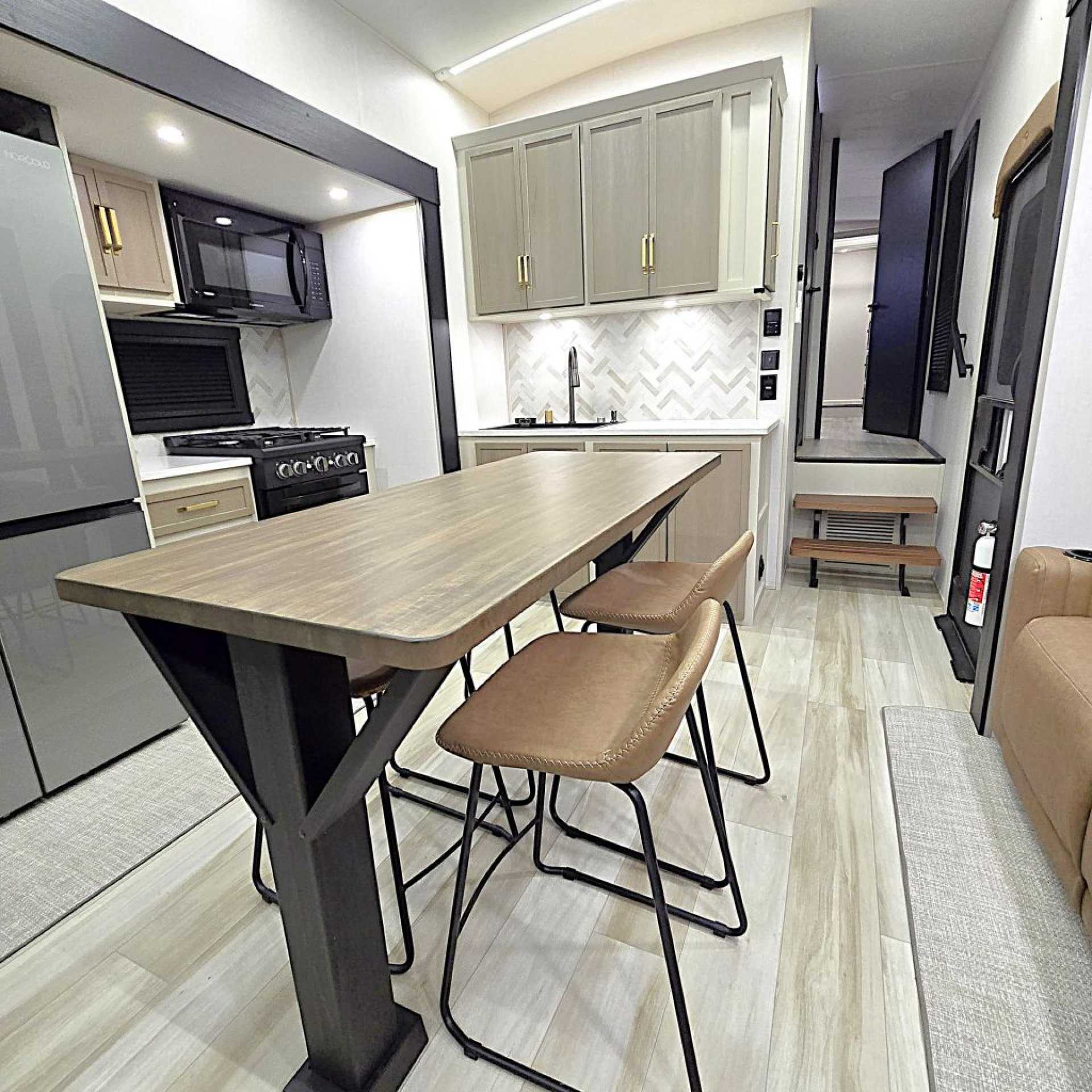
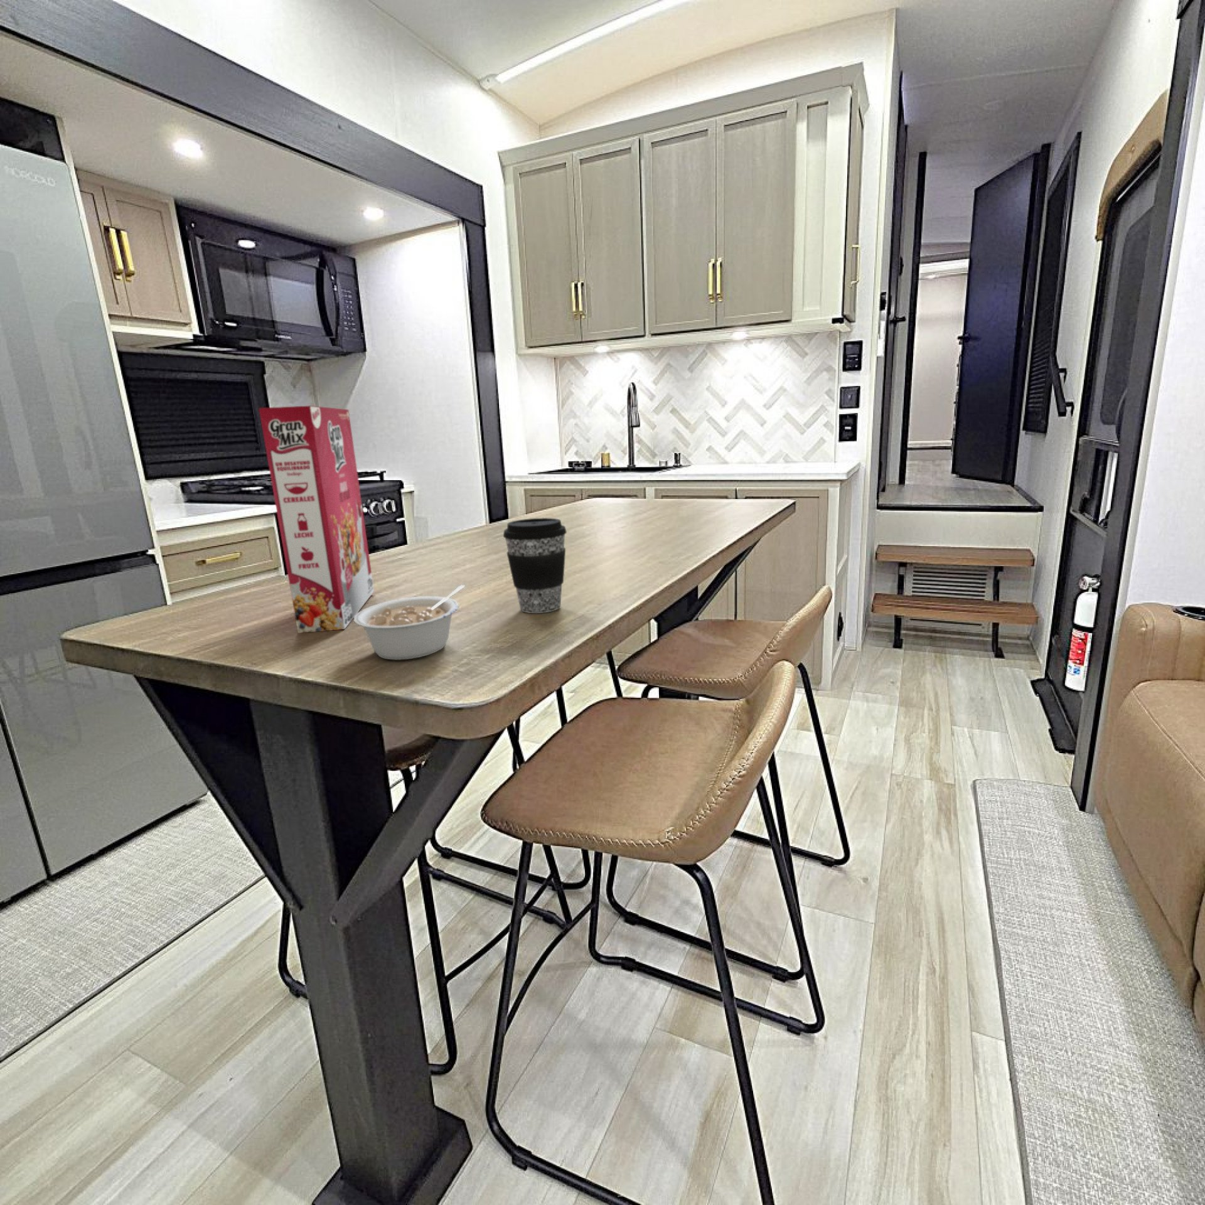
+ coffee cup (537, 565)
+ cereal box (324, 513)
+ legume (410, 623)
